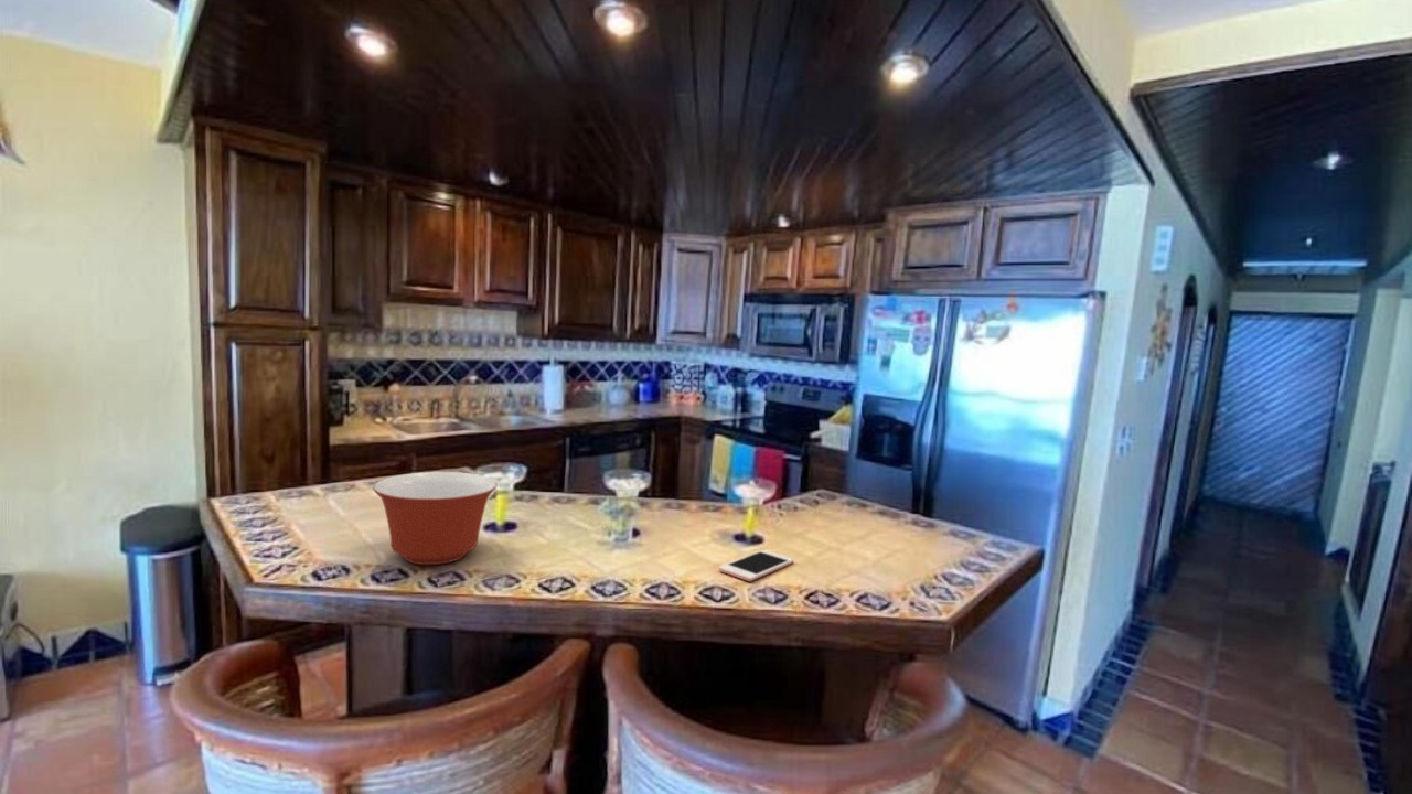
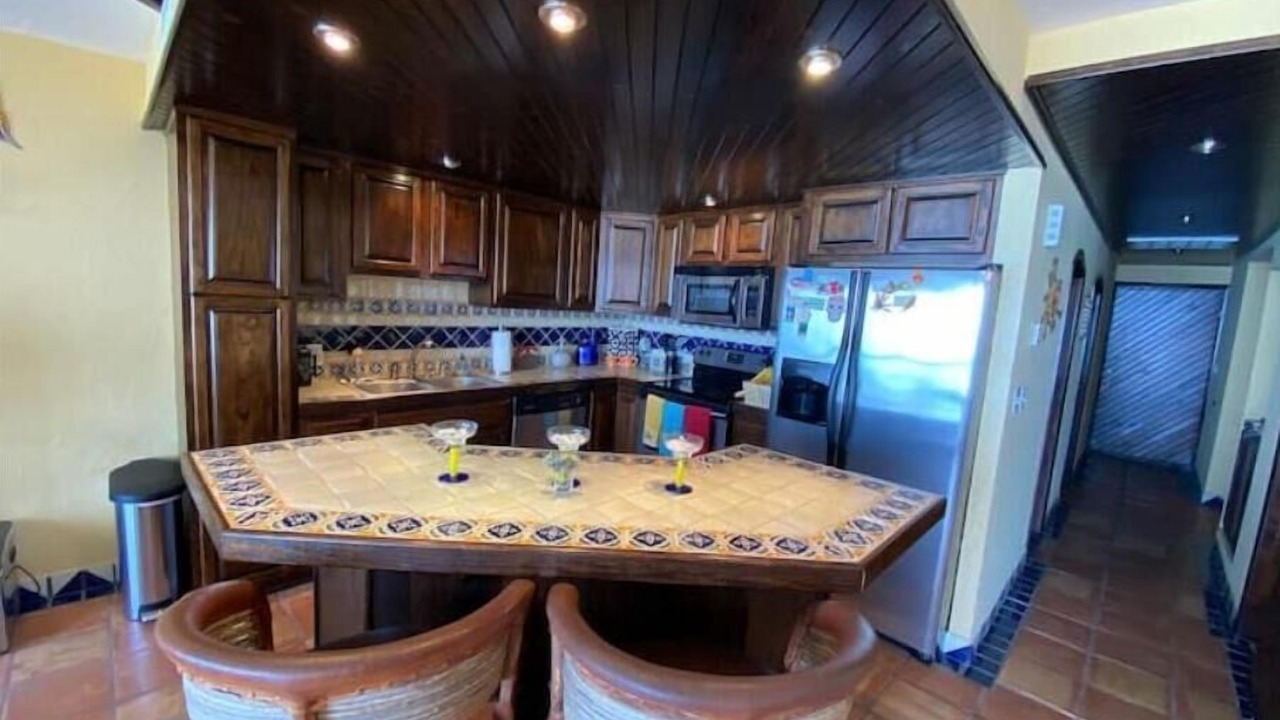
- mixing bowl (436, 519)
- cell phone (757, 565)
